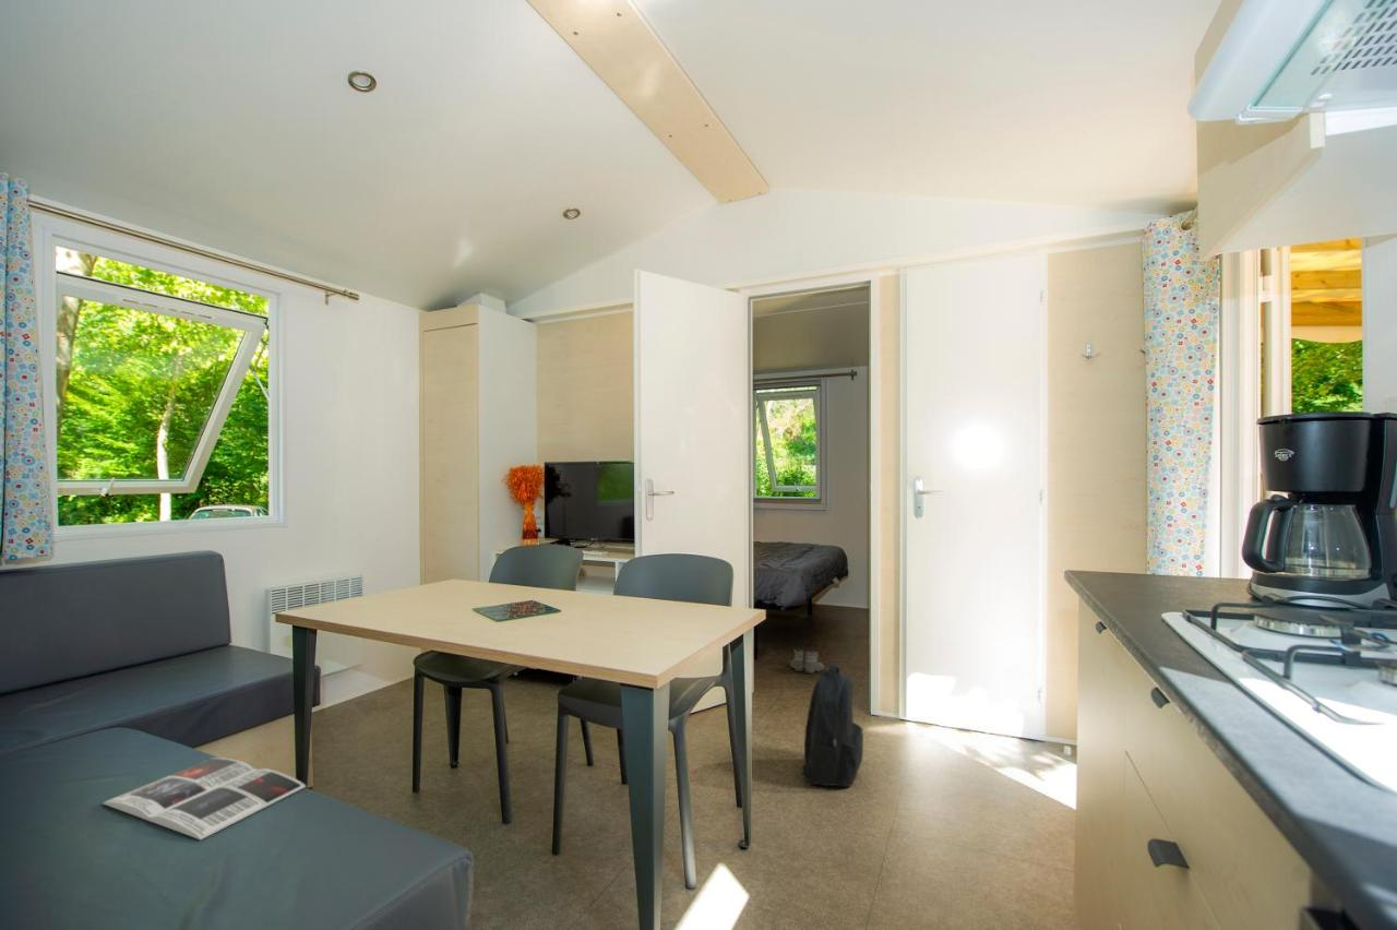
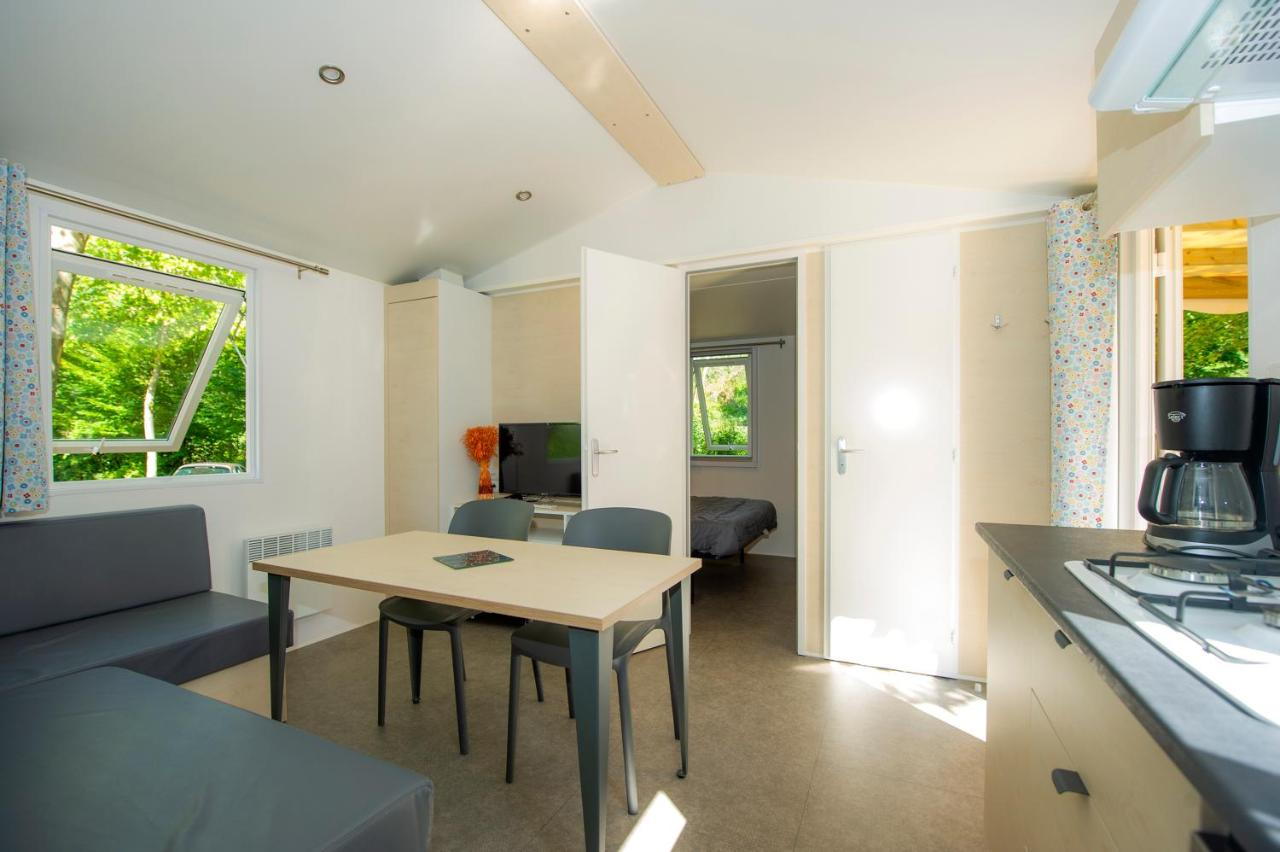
- magazine (206, 790)
- backpack (833, 719)
- boots (807, 659)
